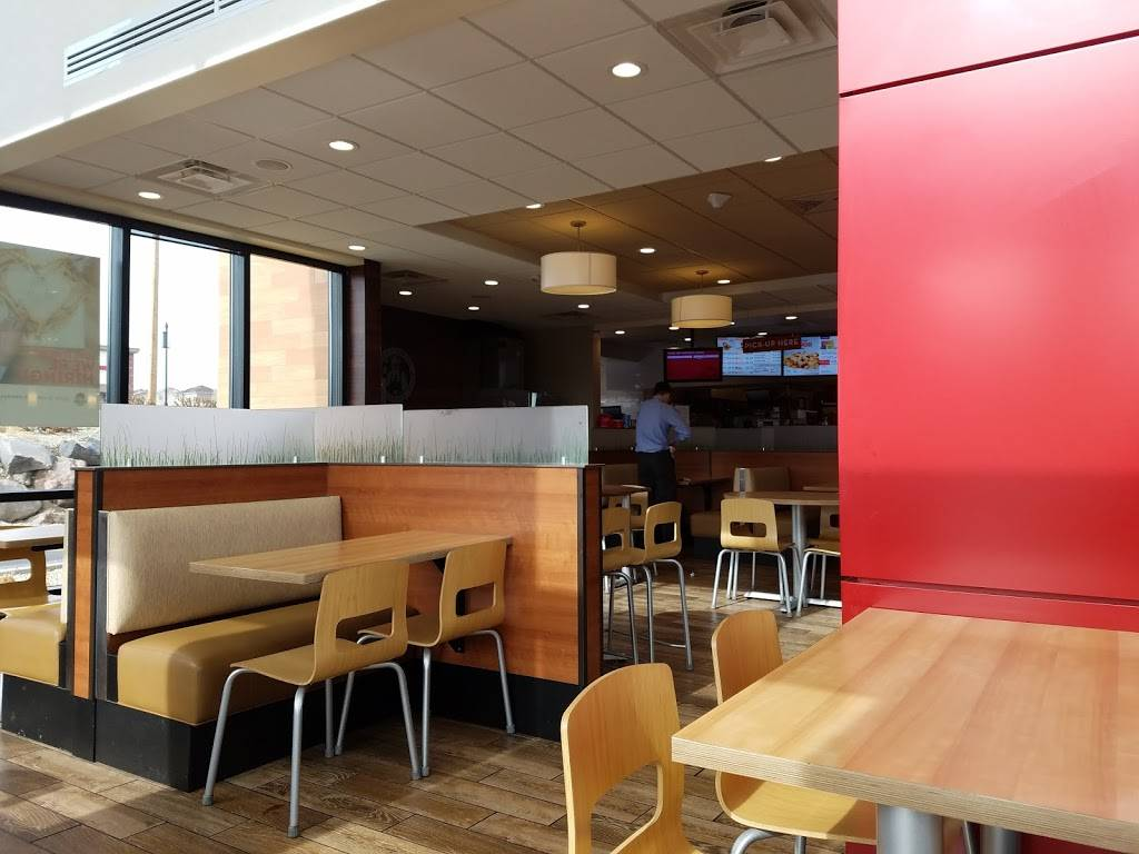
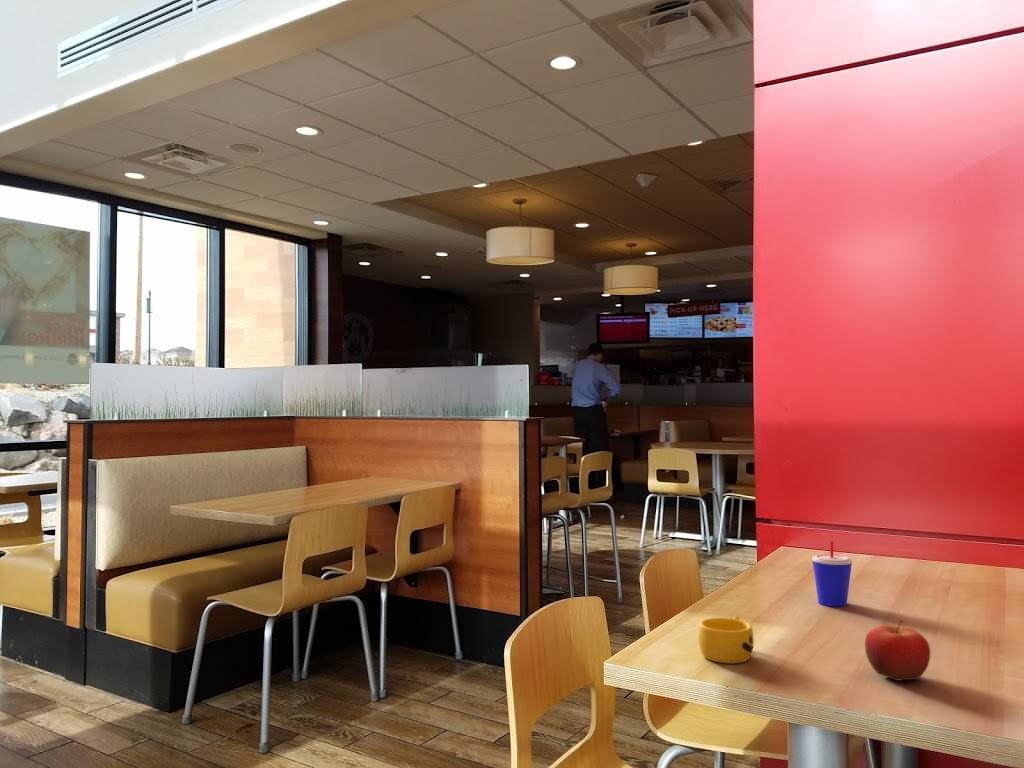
+ fruit (897, 647)
+ beverage cup (832, 572)
+ cup (728, 638)
